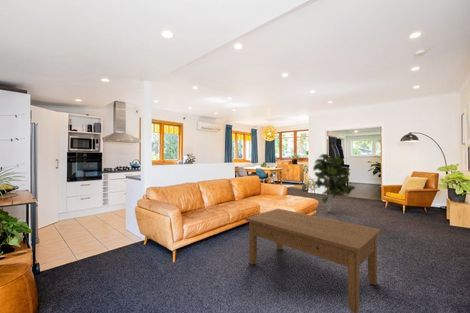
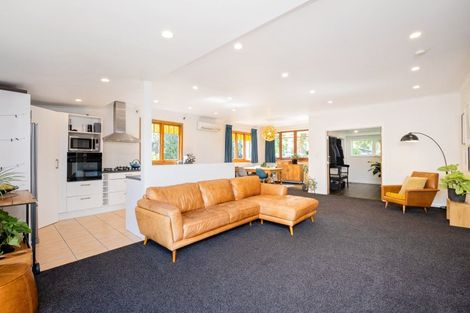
- coffee table (307, 247)
- indoor plant (332, 182)
